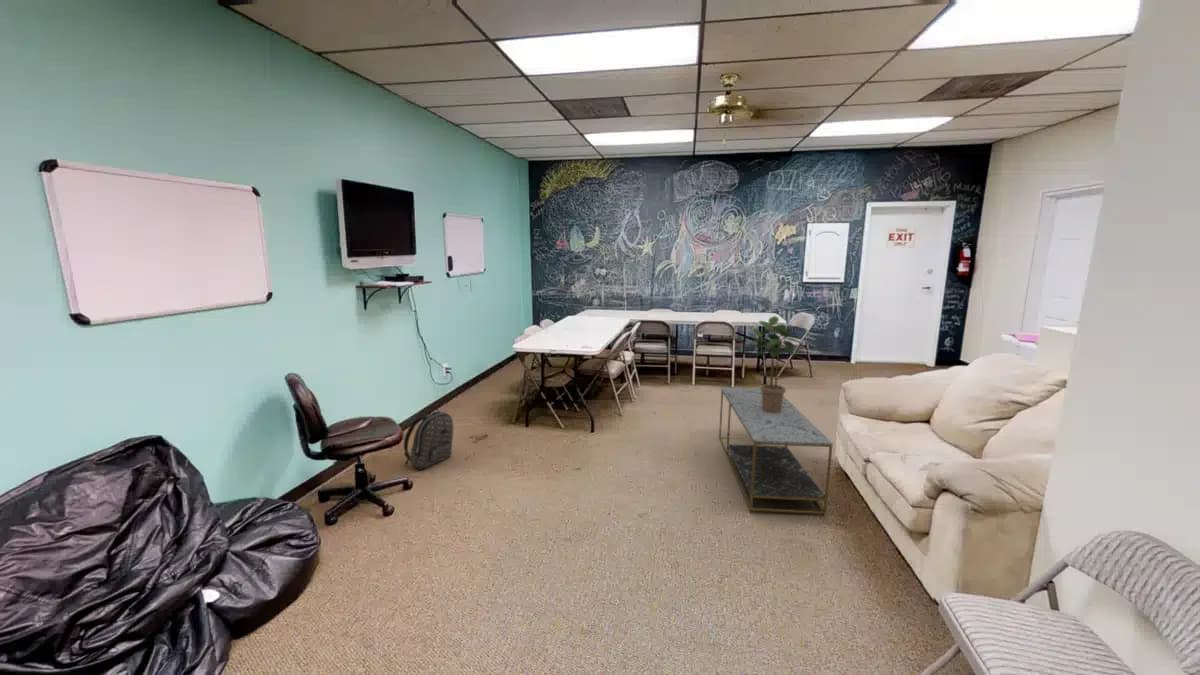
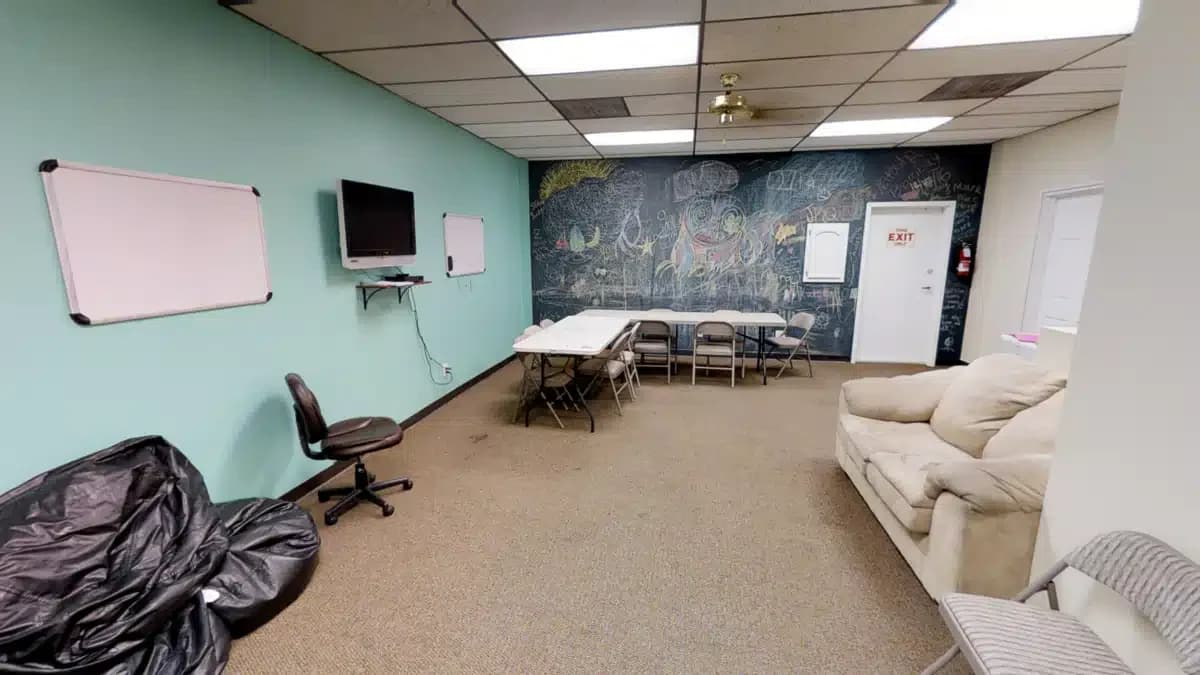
- coffee table (765, 440)
- potted plant (771, 364)
- backpack (430, 435)
